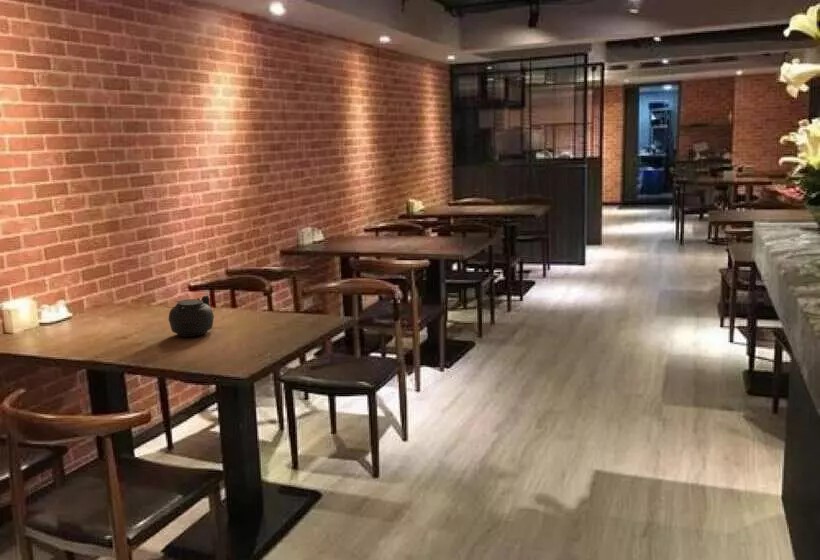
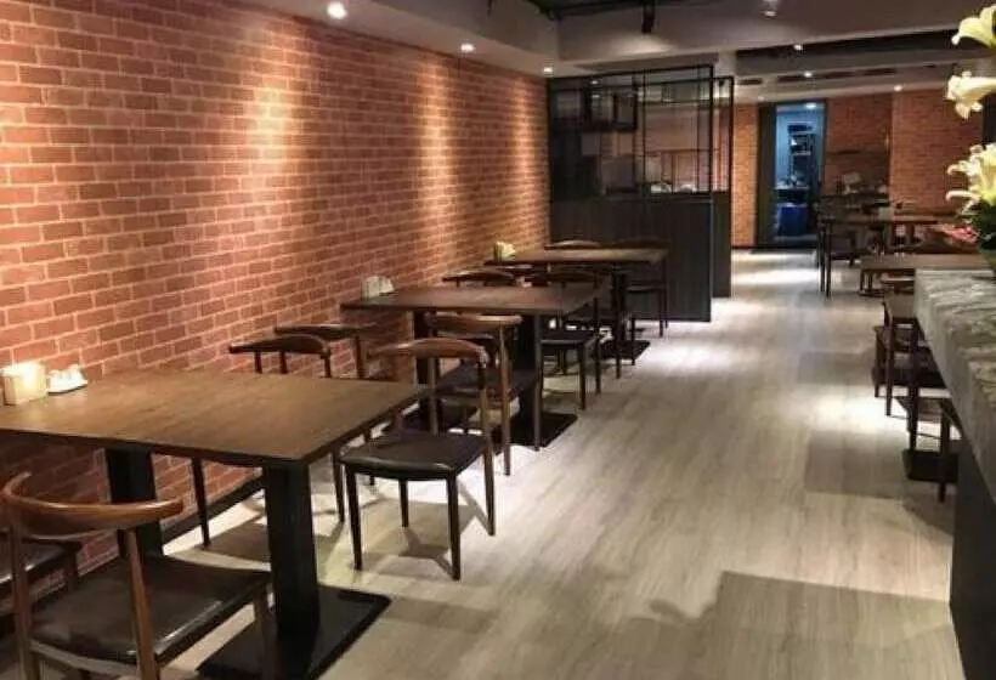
- teapot (193, 316)
